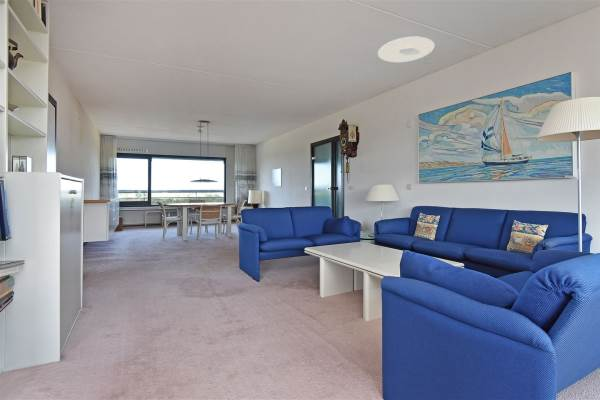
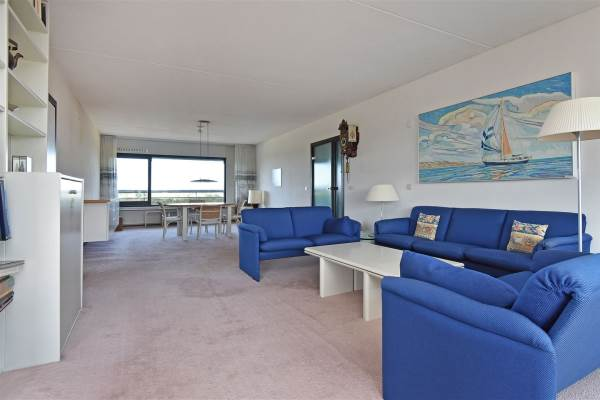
- ceiling light (405, 48)
